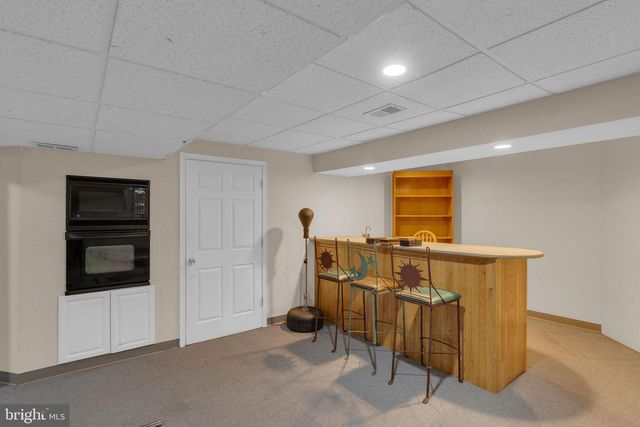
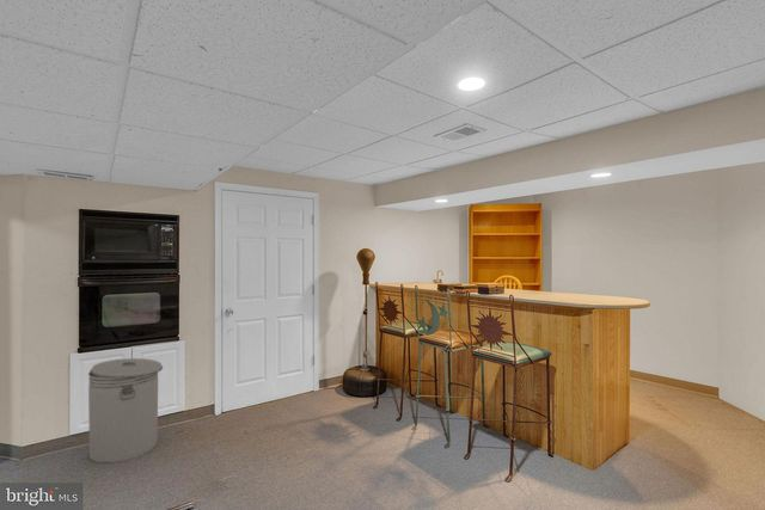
+ can (127, 405)
